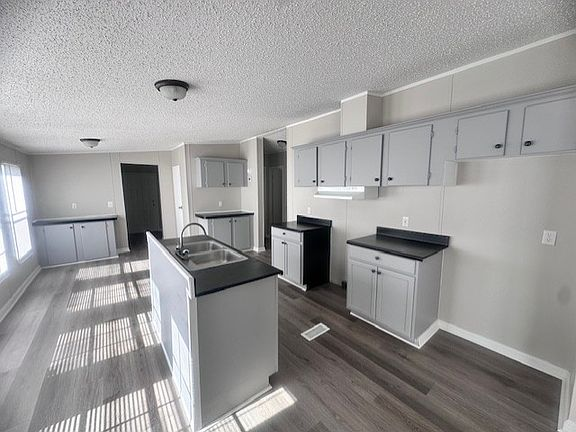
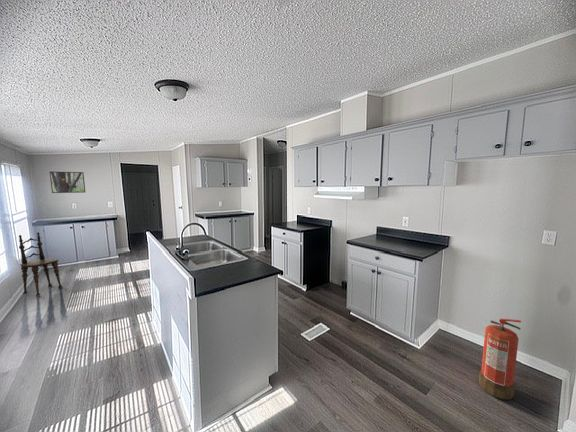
+ fire extinguisher (499, 353)
+ dining chair (39, 262)
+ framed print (68, 182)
